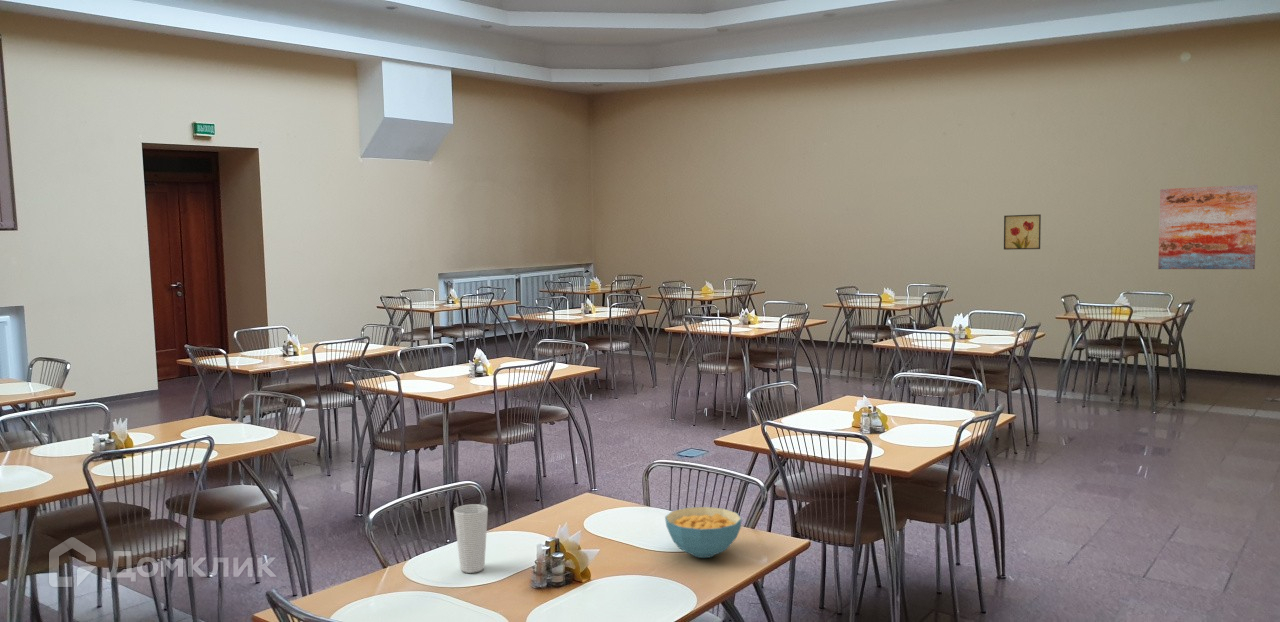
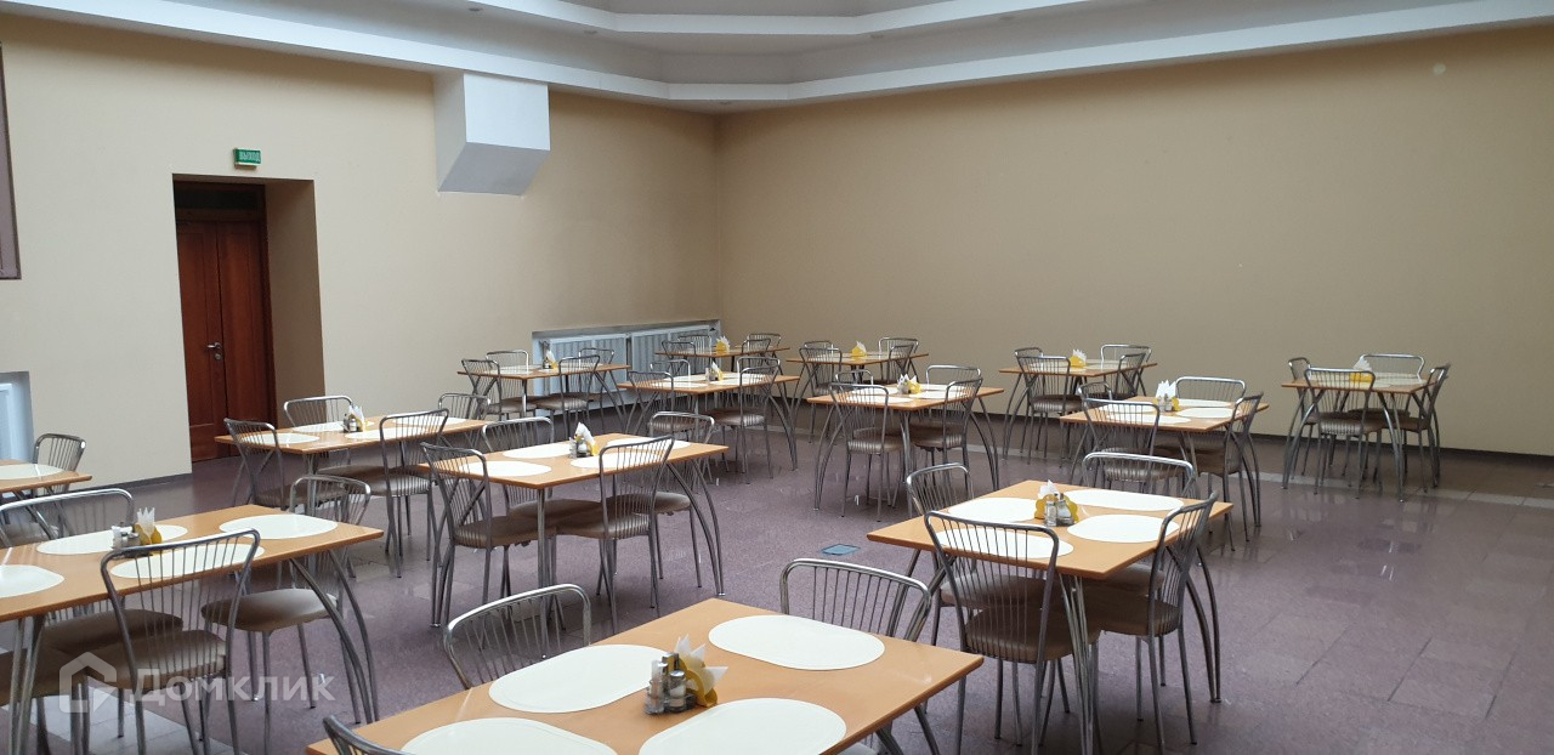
- cereal bowl (703, 535)
- wall art (1206, 228)
- wall art (1022, 232)
- cup (471, 538)
